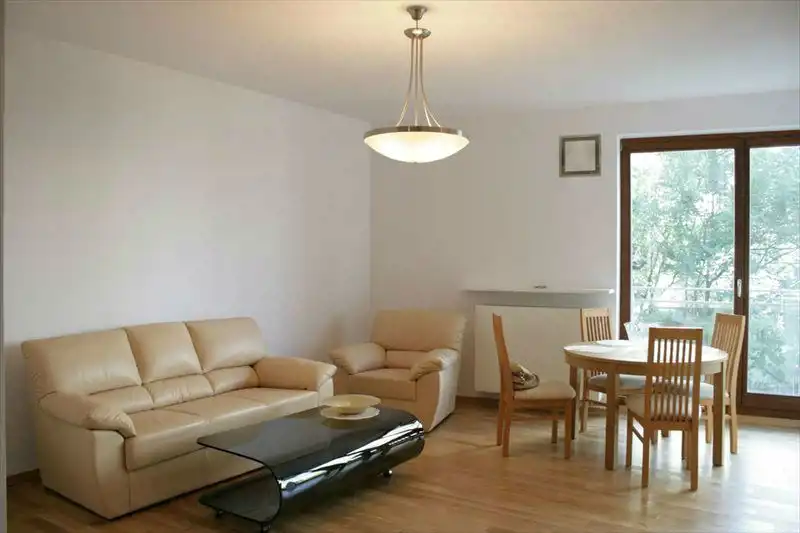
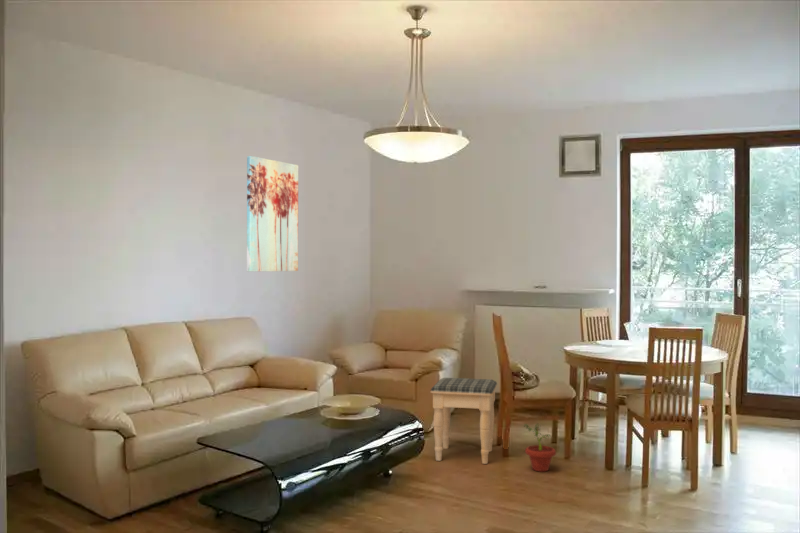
+ wall art (273, 216)
+ footstool (464, 407)
+ potted plant (539, 445)
